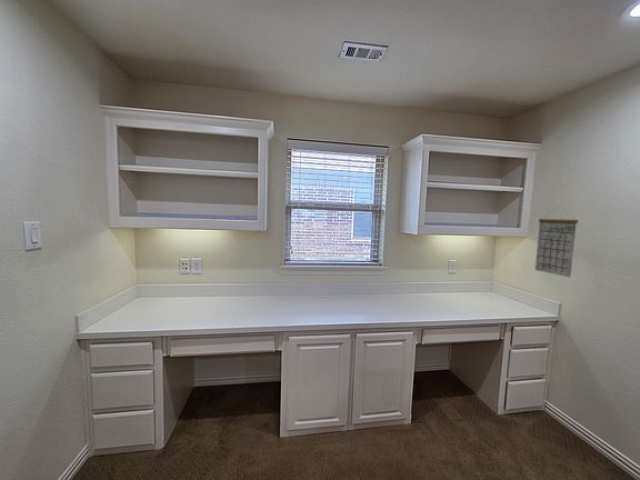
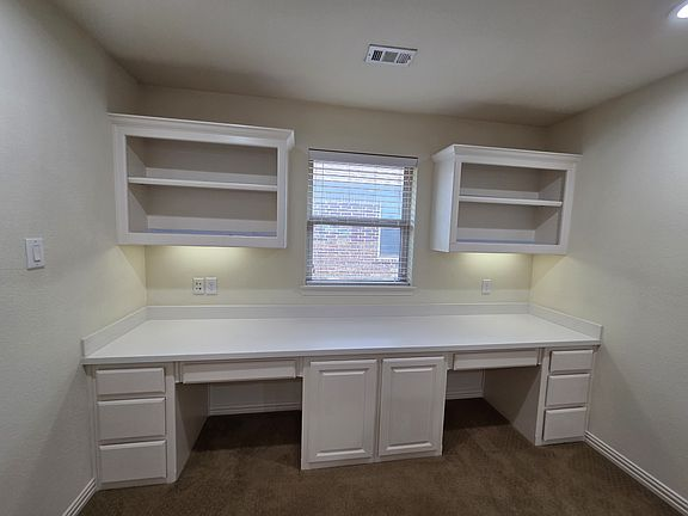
- calendar (554, 240)
